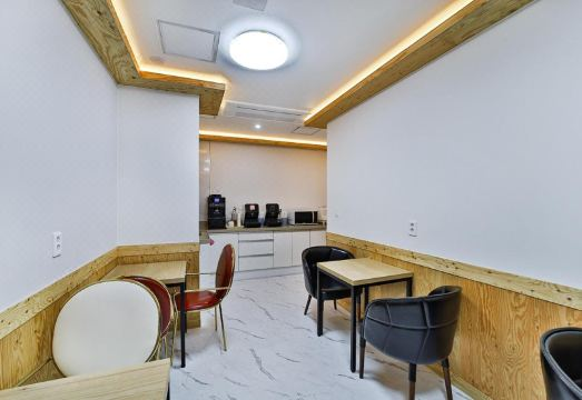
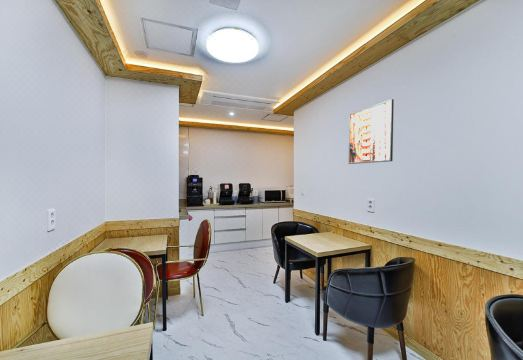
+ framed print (368, 135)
